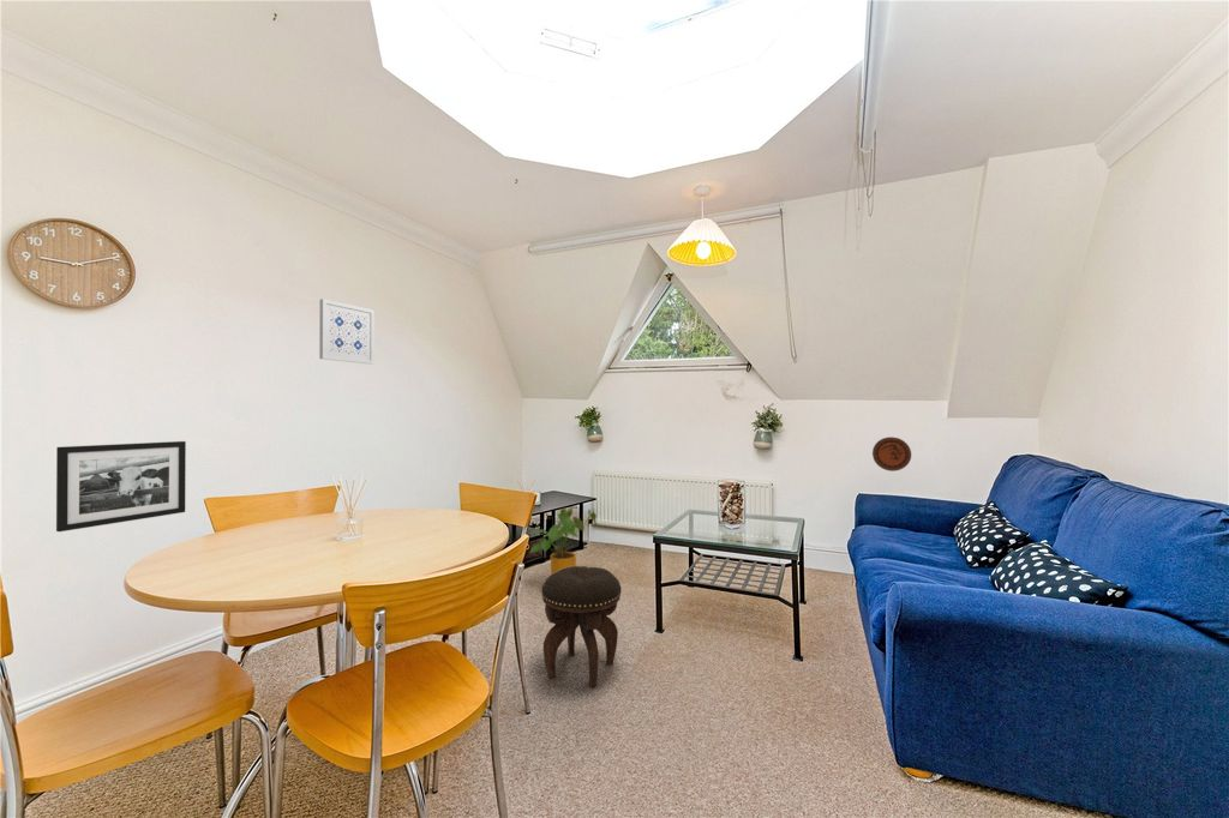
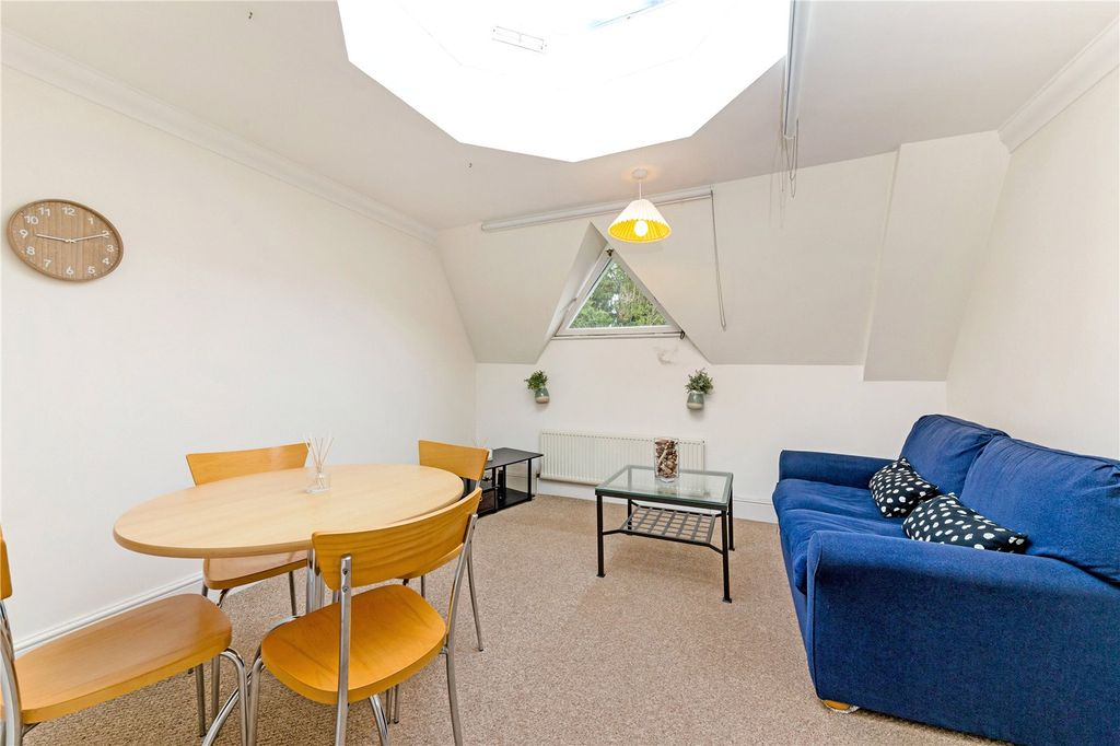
- decorative plate (891, 453)
- picture frame (126, 482)
- footstool (581, 621)
- wall art (348, 332)
- house plant (563, 547)
